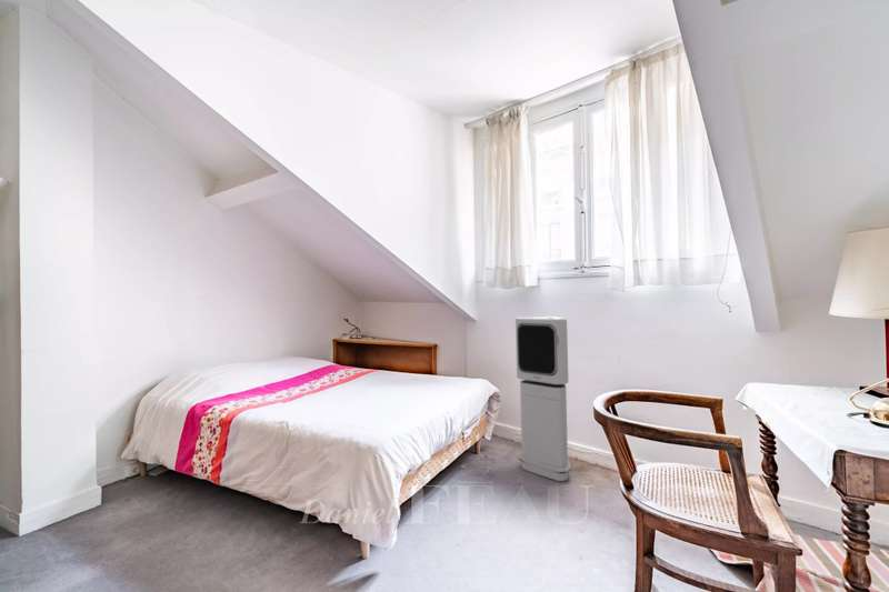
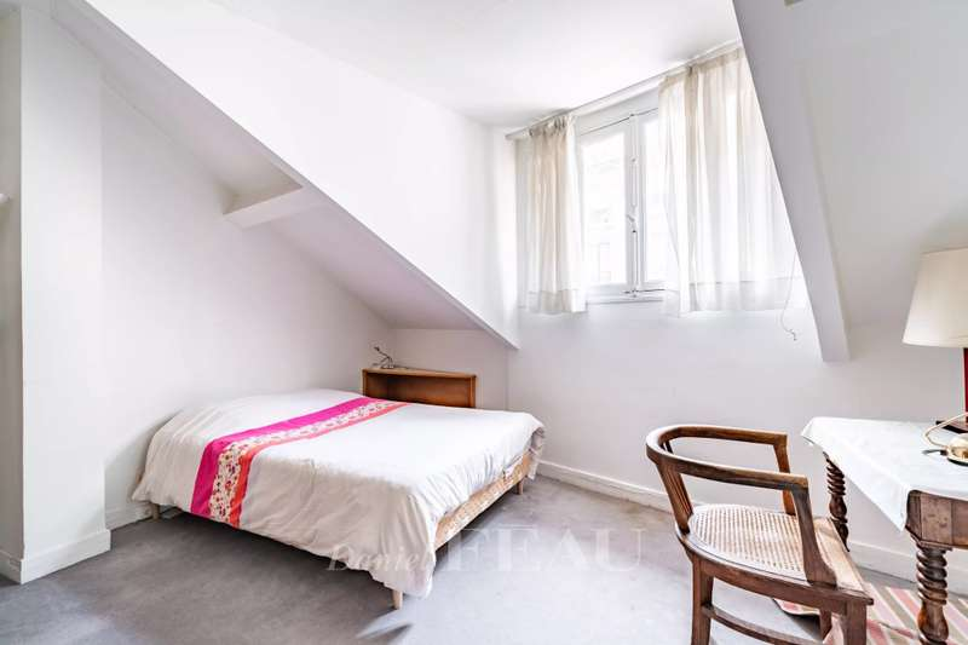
- air purifier (549, 391)
